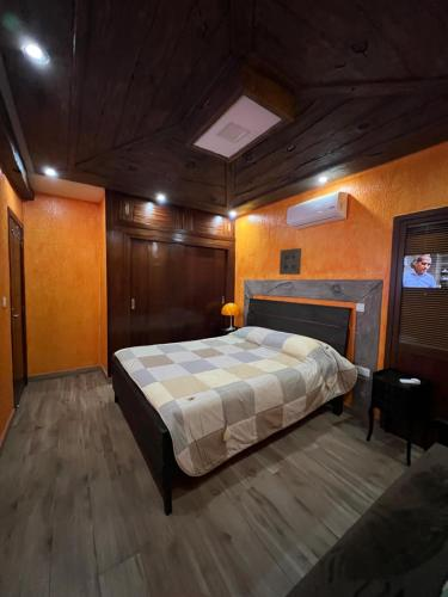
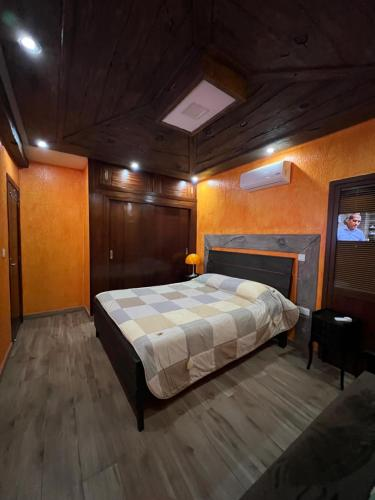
- wall art (289, 261)
